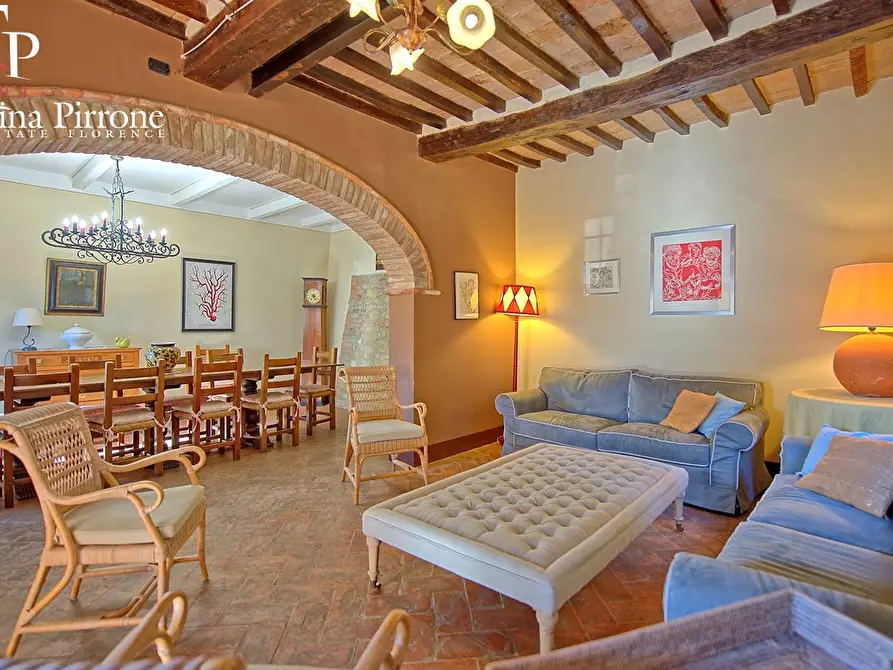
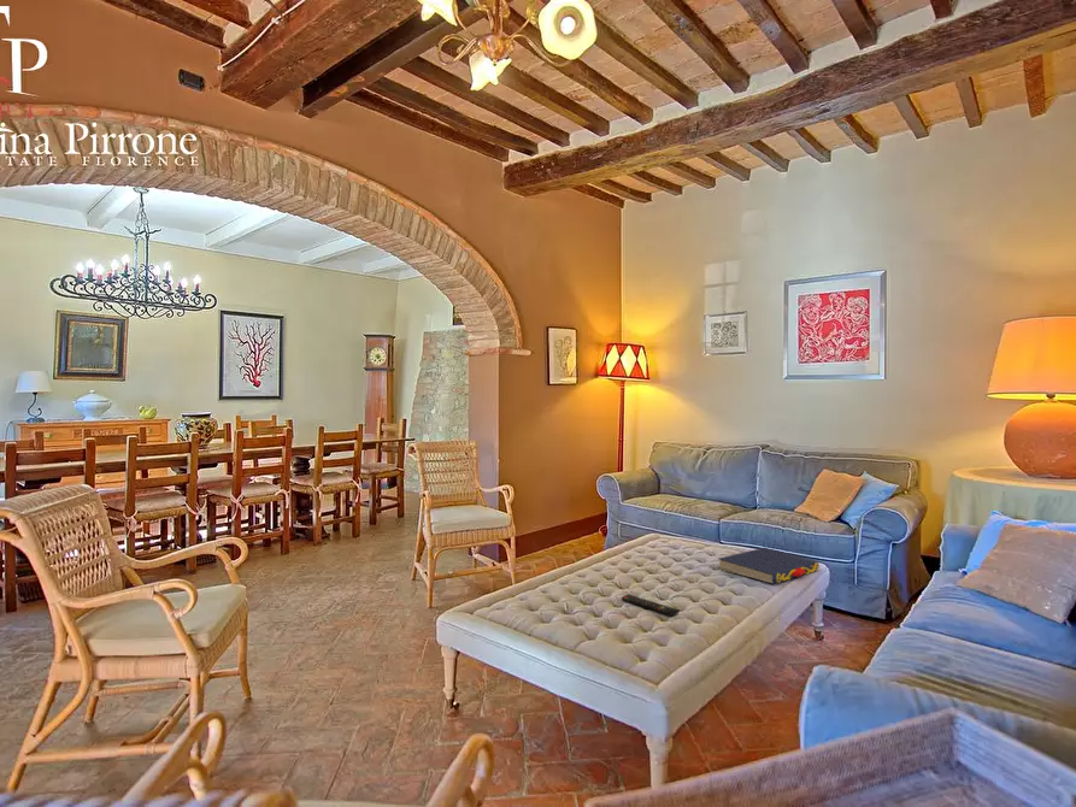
+ book (770, 565)
+ remote control (648, 605)
